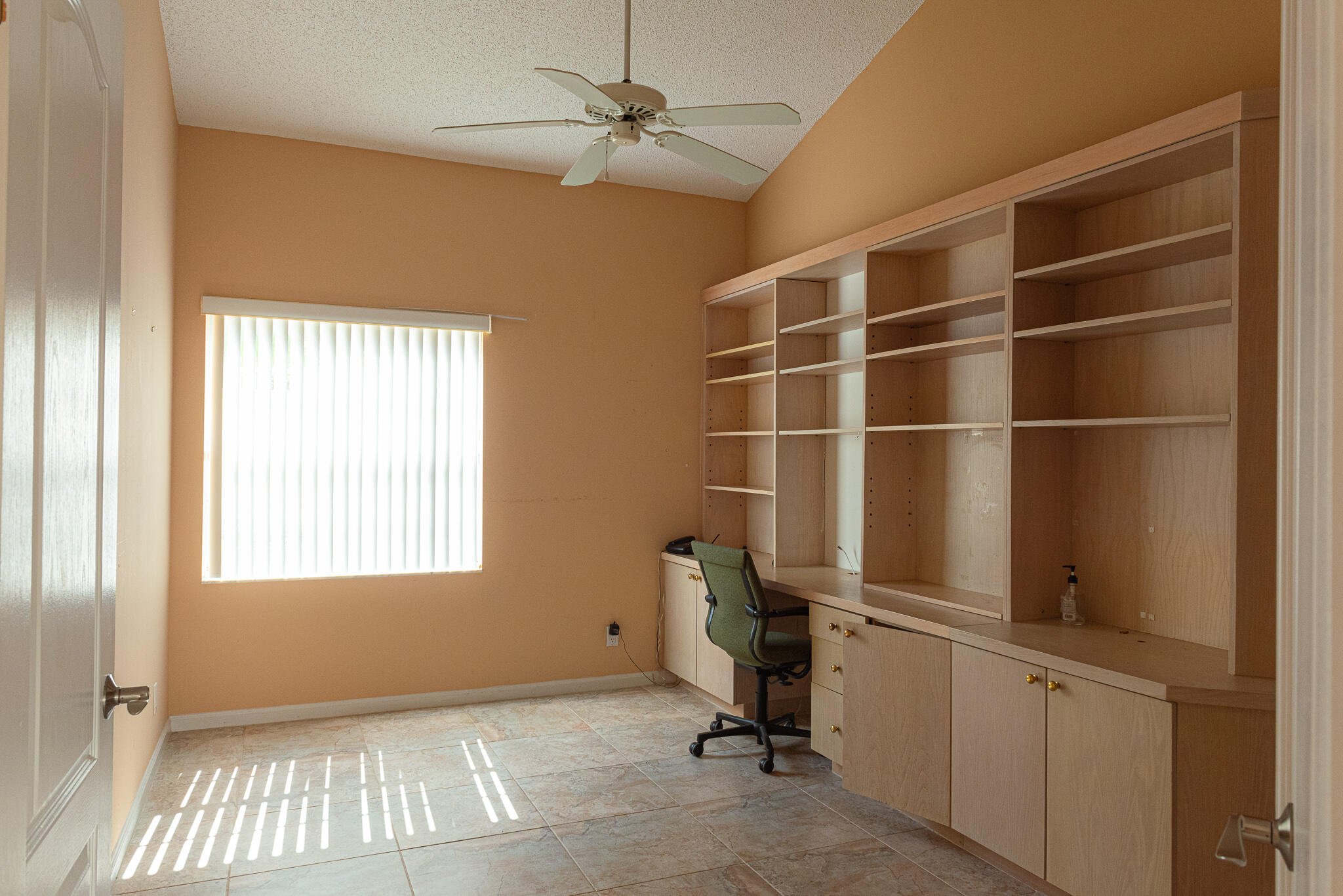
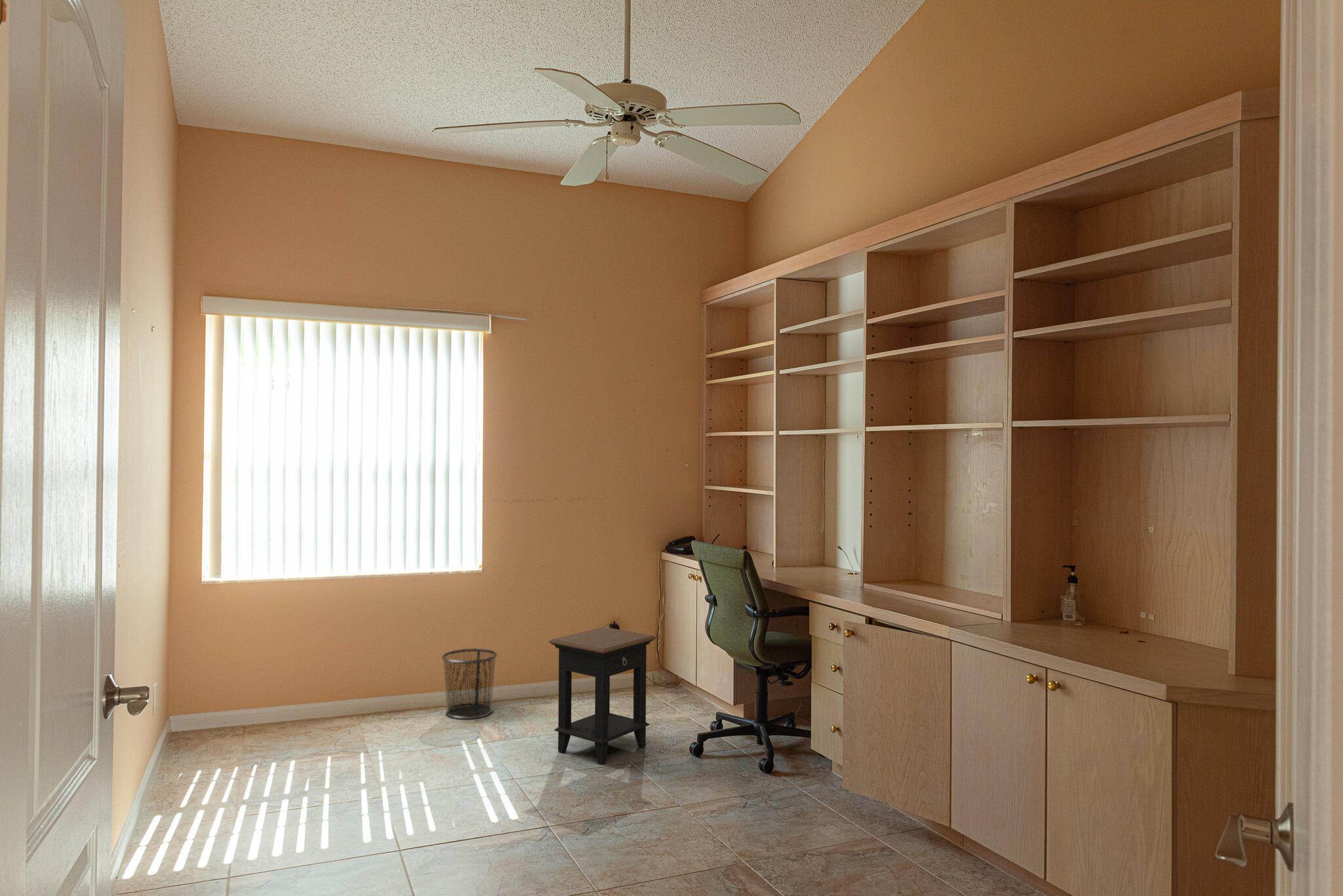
+ side table (603, 693)
+ waste bin (469, 683)
